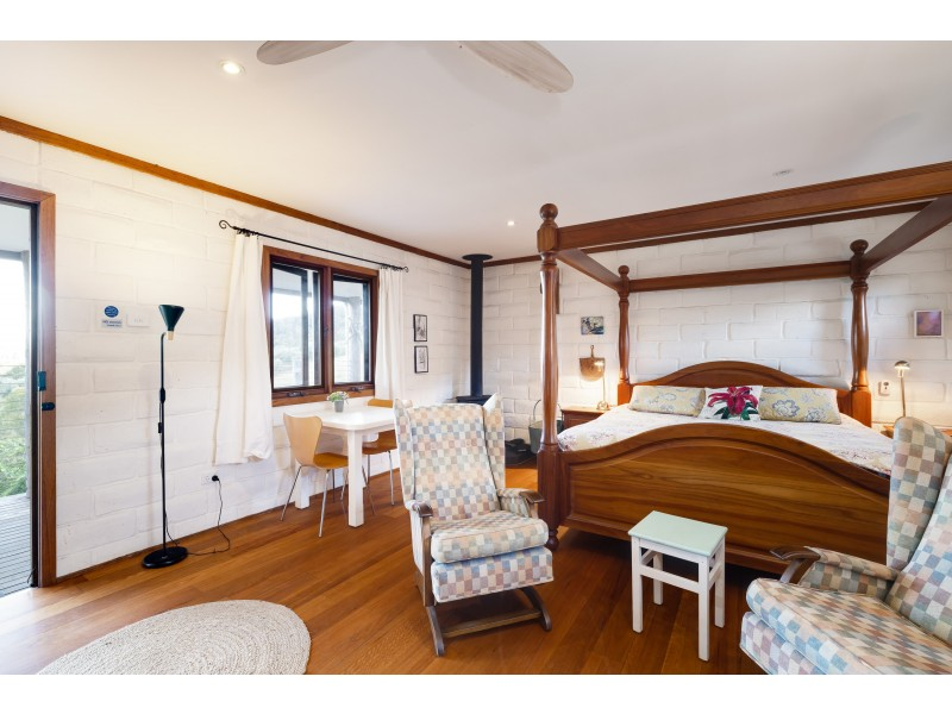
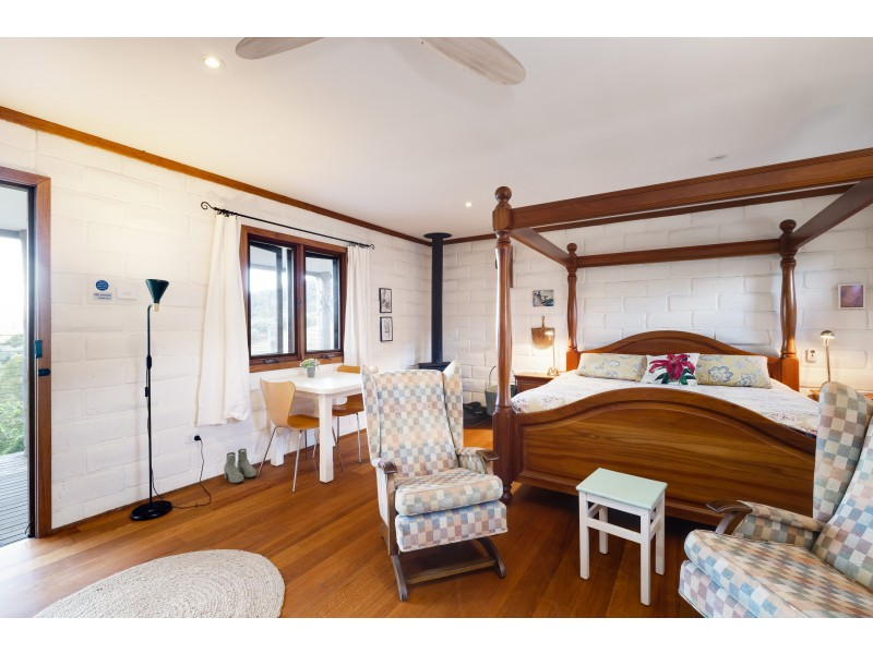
+ boots (239, 464)
